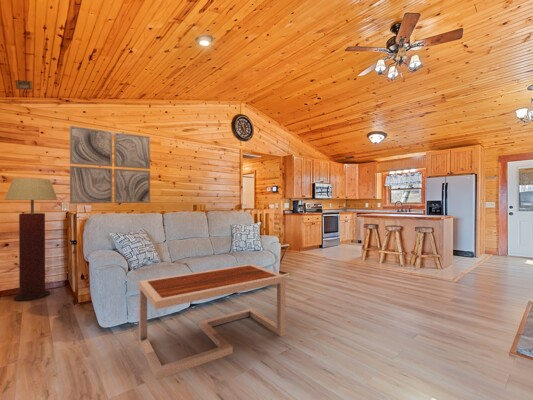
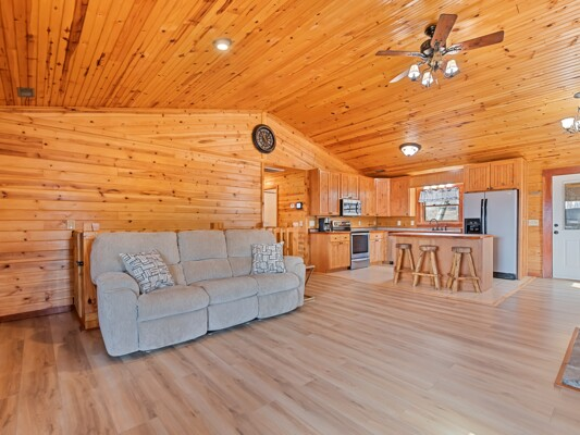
- floor lamp (32, 237)
- coffee table (216, 317)
- wall art (114, 166)
